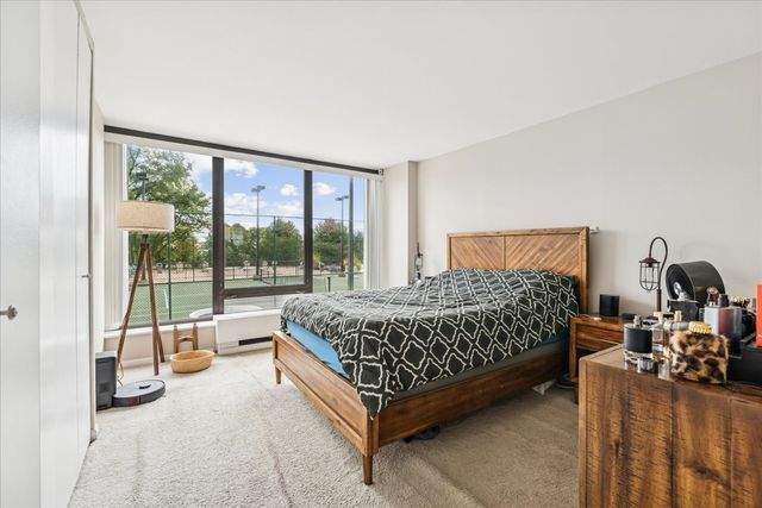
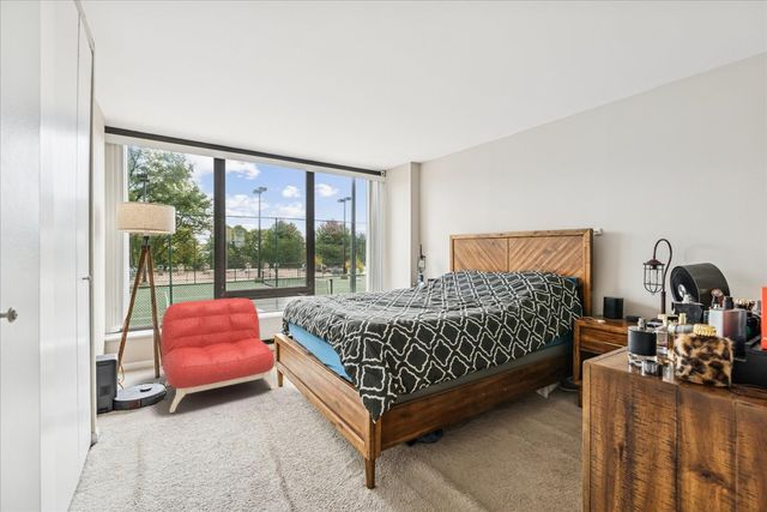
+ armchair (218, 344)
